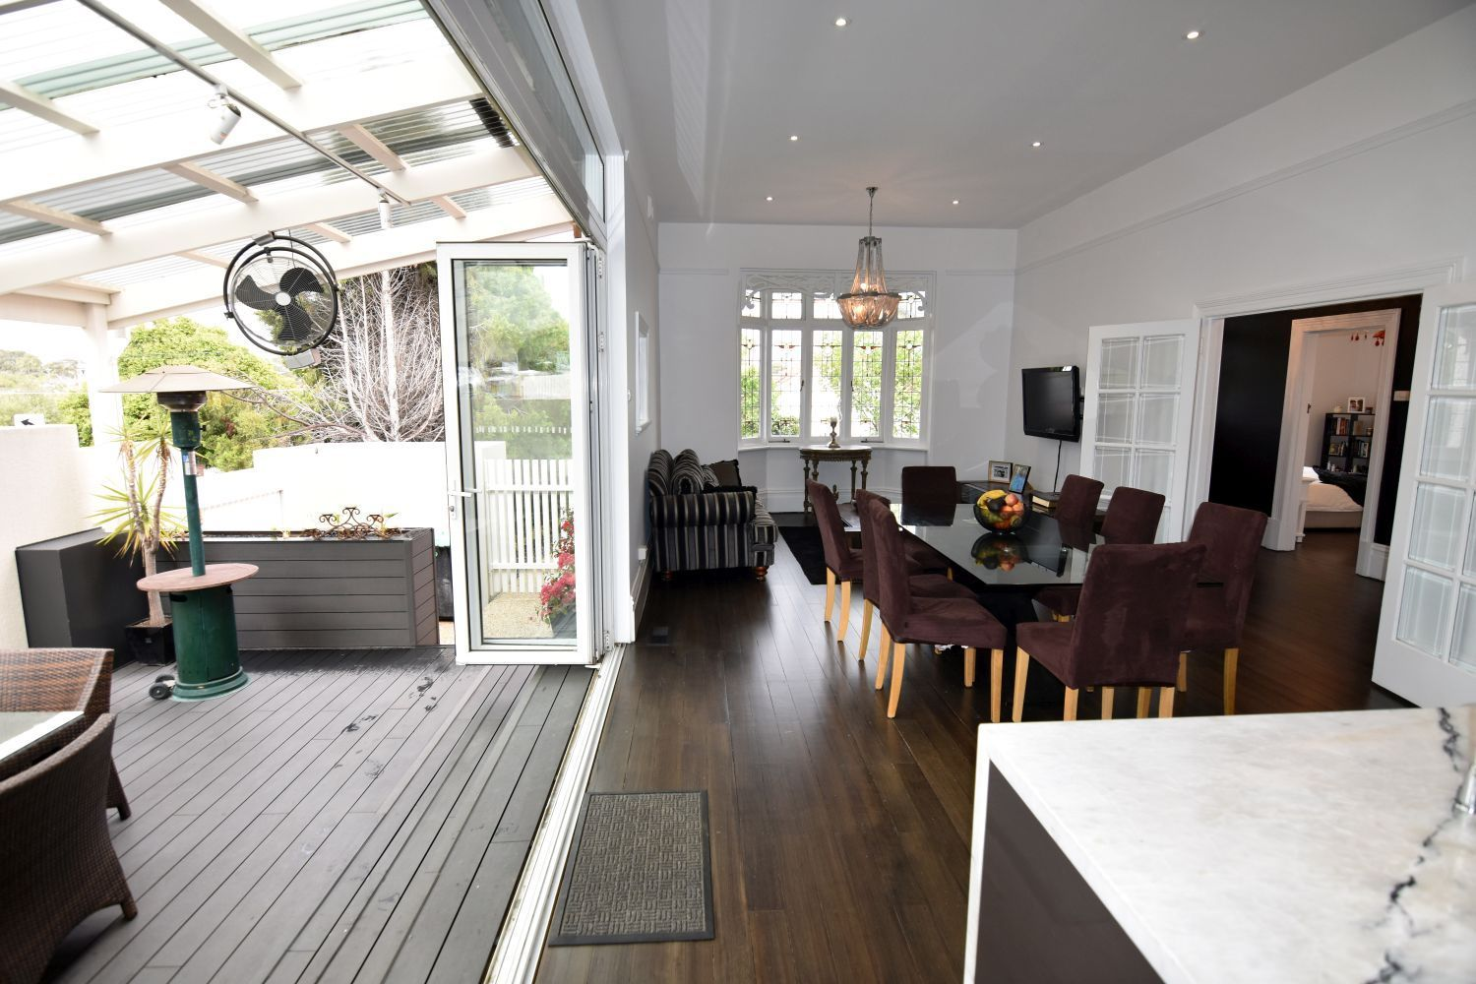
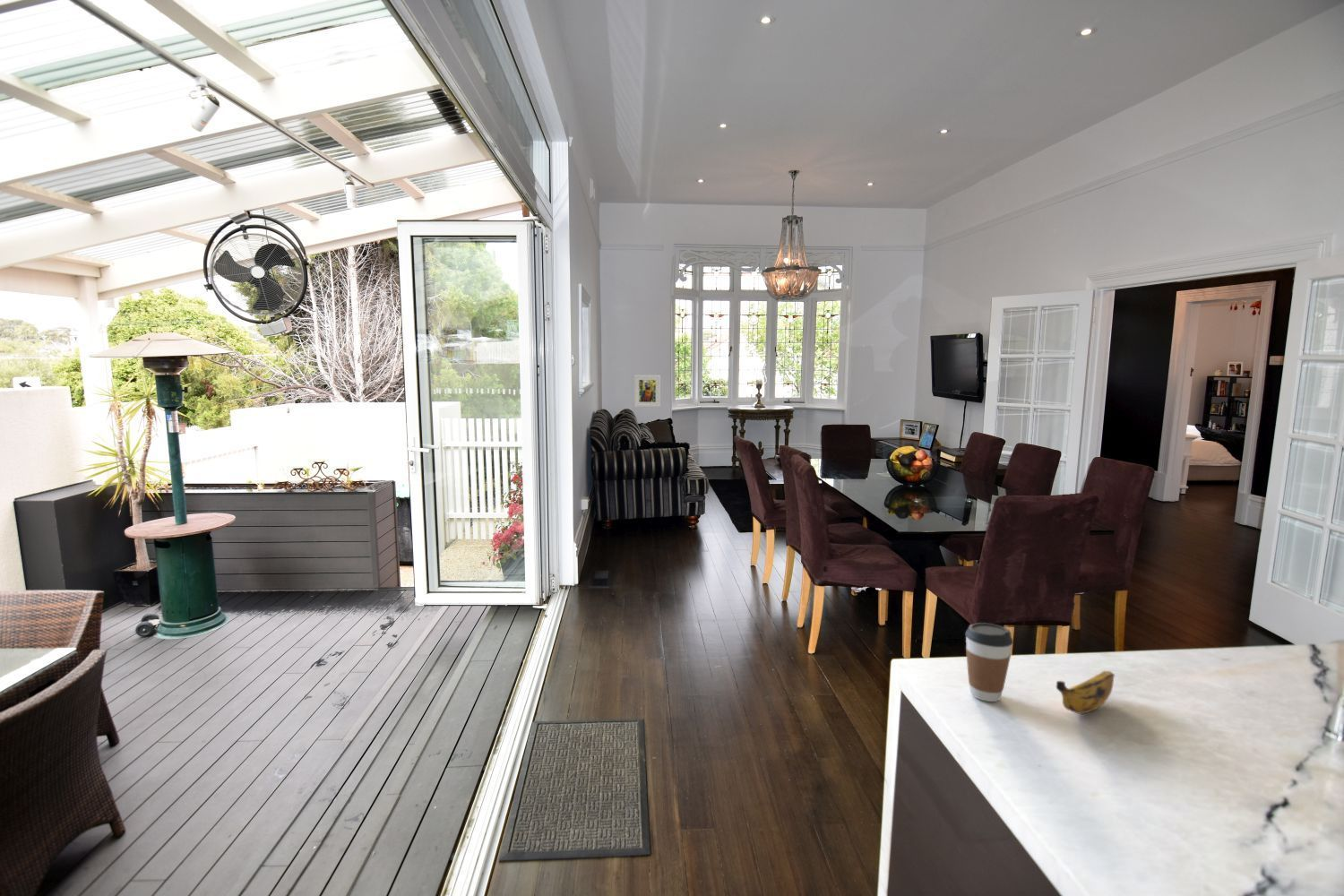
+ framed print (647, 391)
+ coffee cup (986, 661)
+ banana (1087, 688)
